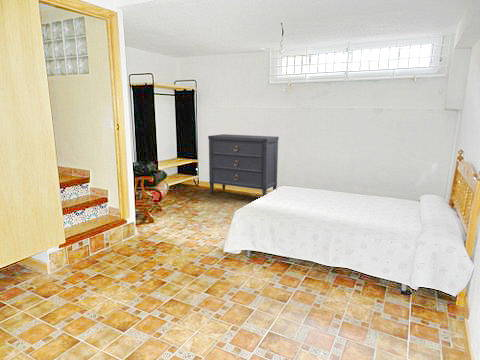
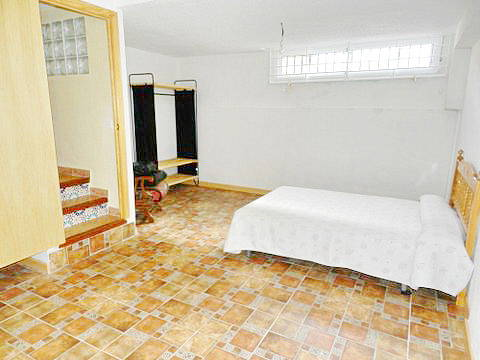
- dresser (242, 166)
